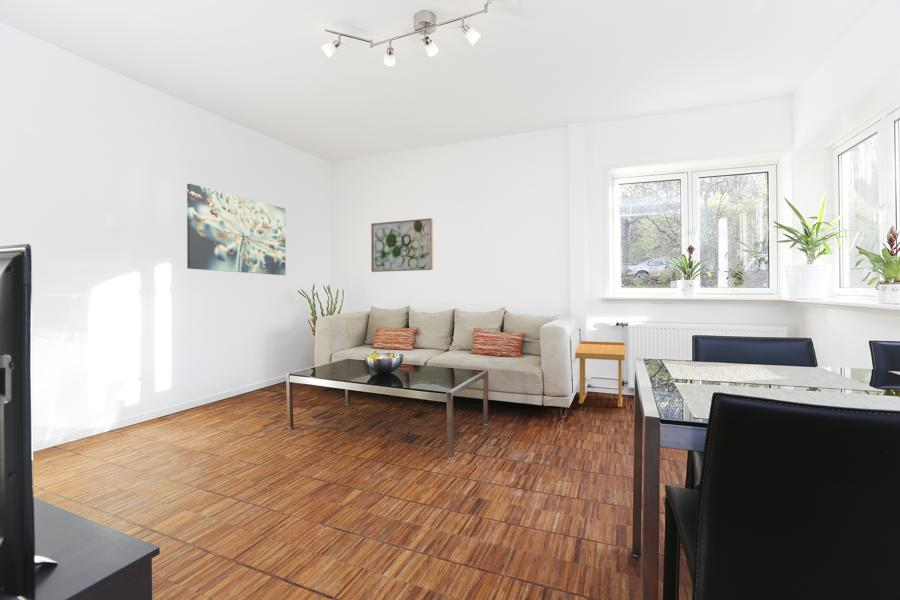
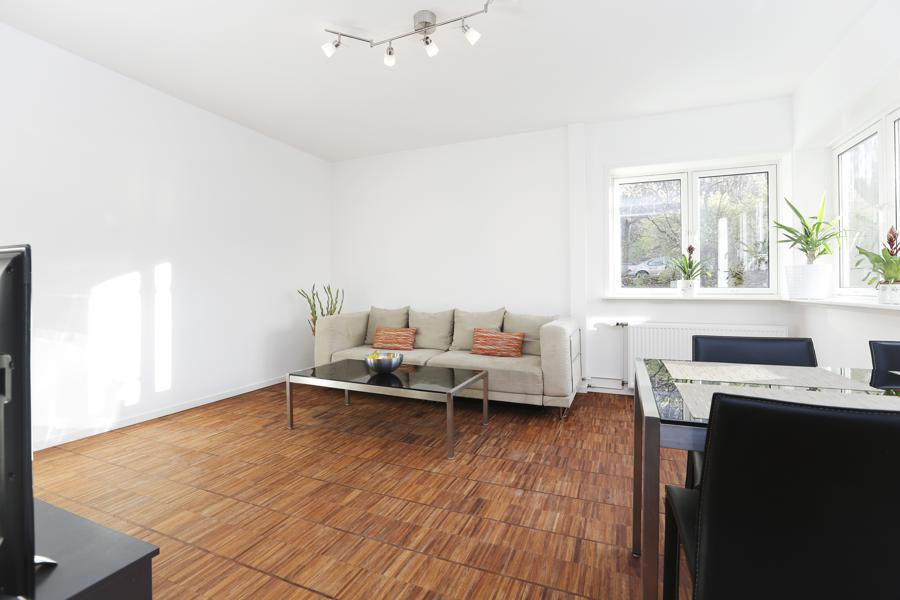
- side table (602, 359)
- wall art (242, 235)
- wall art (400, 245)
